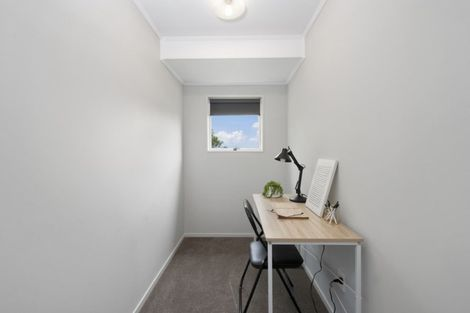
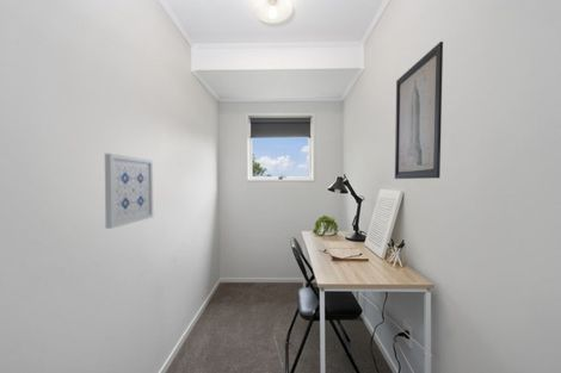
+ wall art (414, 122)
+ wall art (131, 189)
